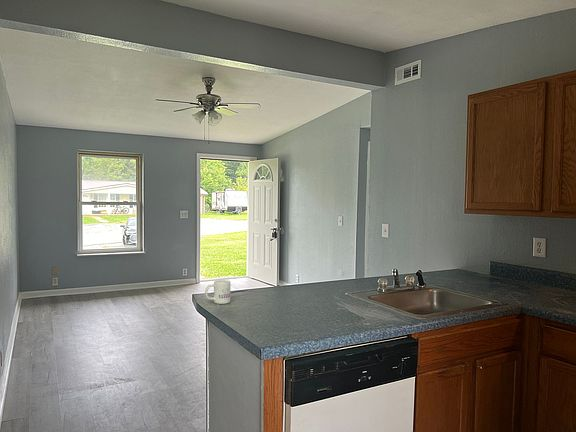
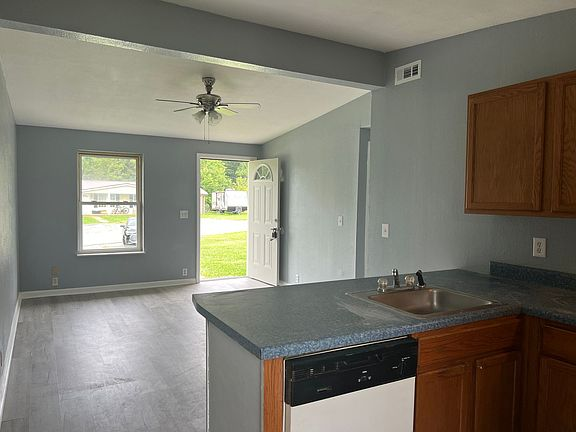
- mug (217, 292)
